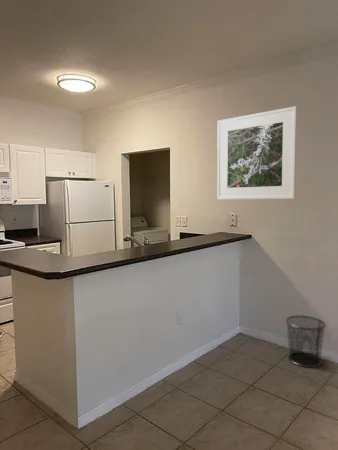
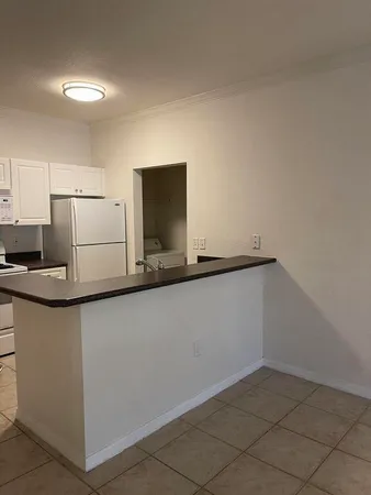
- waste bin (304, 340)
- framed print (253, 157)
